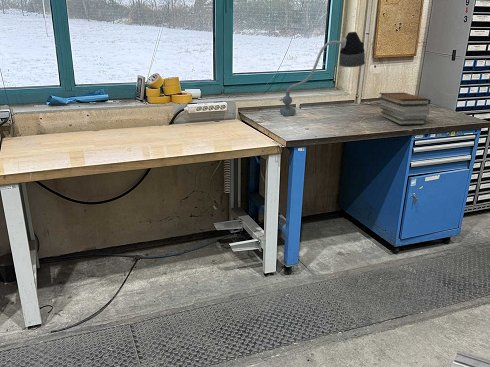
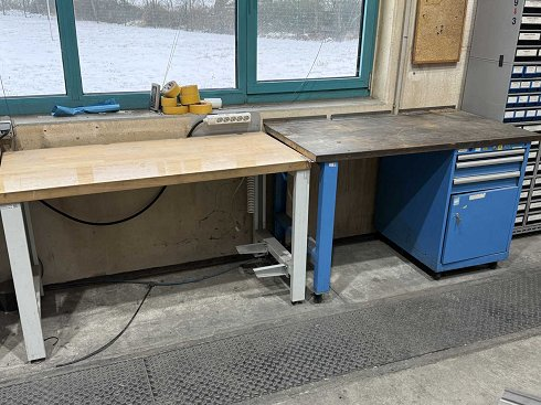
- desk lamp (312, 74)
- book stack (403, 108)
